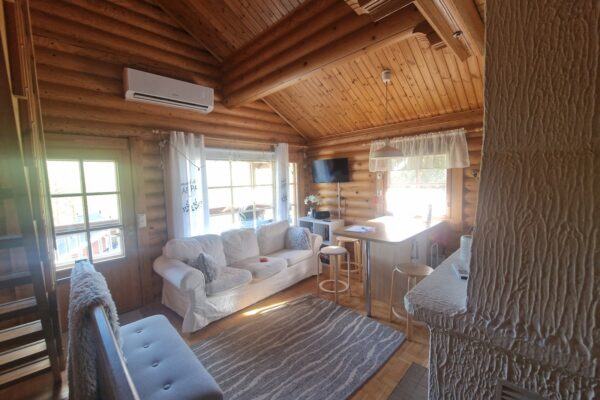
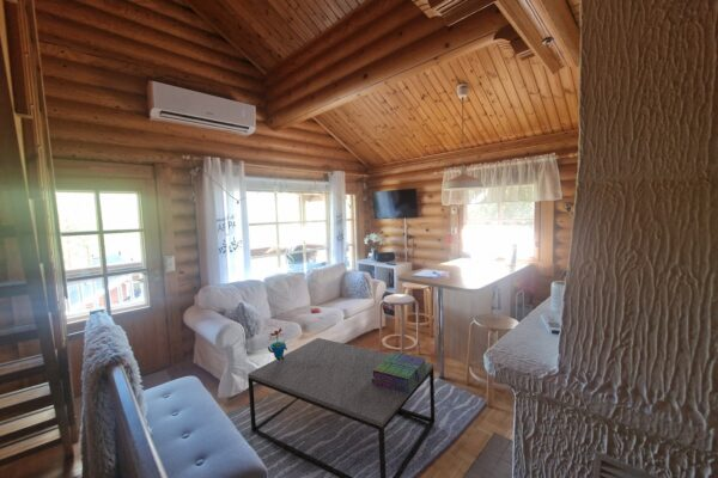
+ potted flower (278, 344)
+ stack of books (400, 369)
+ coffee table (342, 398)
